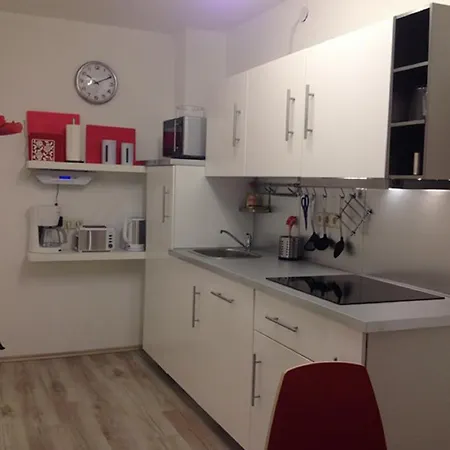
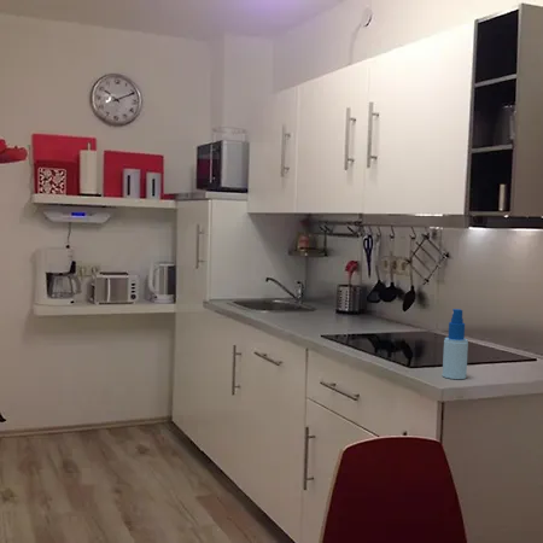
+ spray bottle (455, 343)
